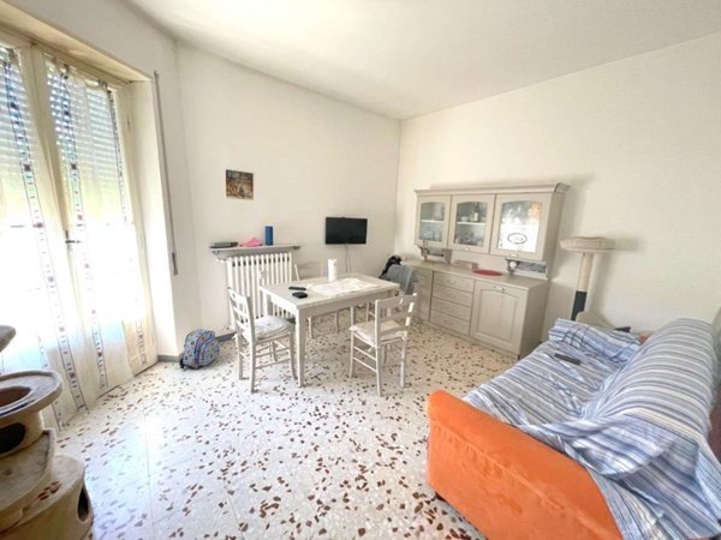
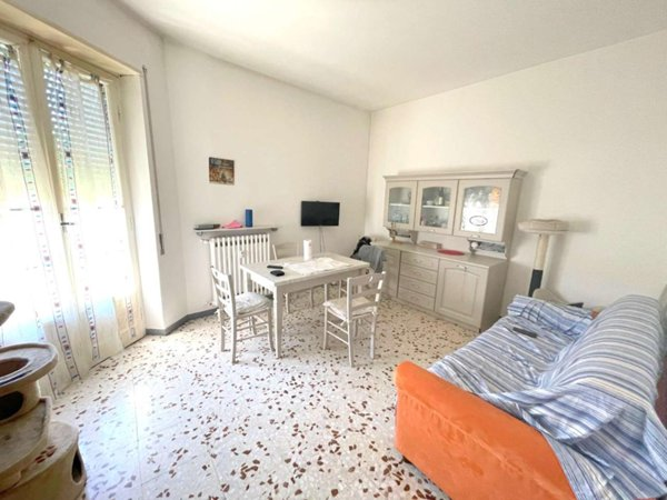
- backpack (201, 347)
